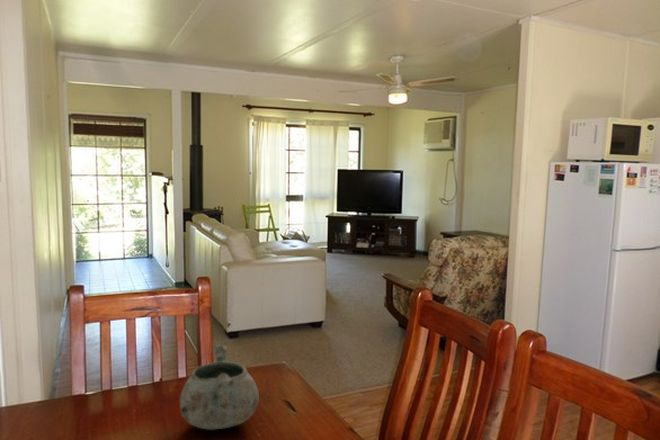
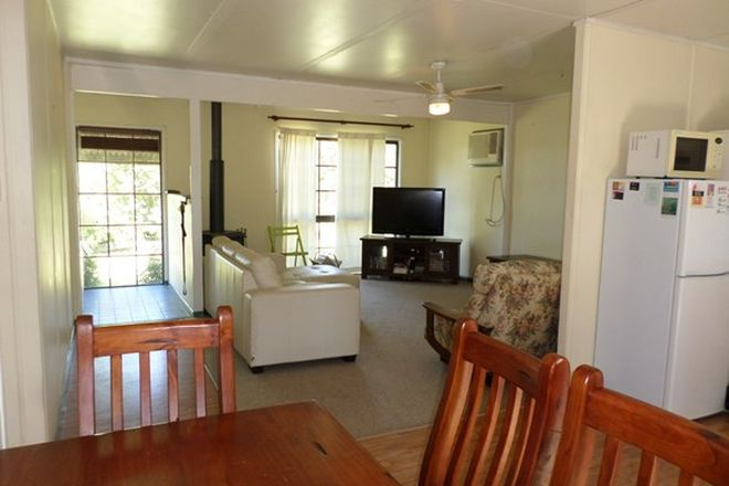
- decorative bowl (219, 389)
